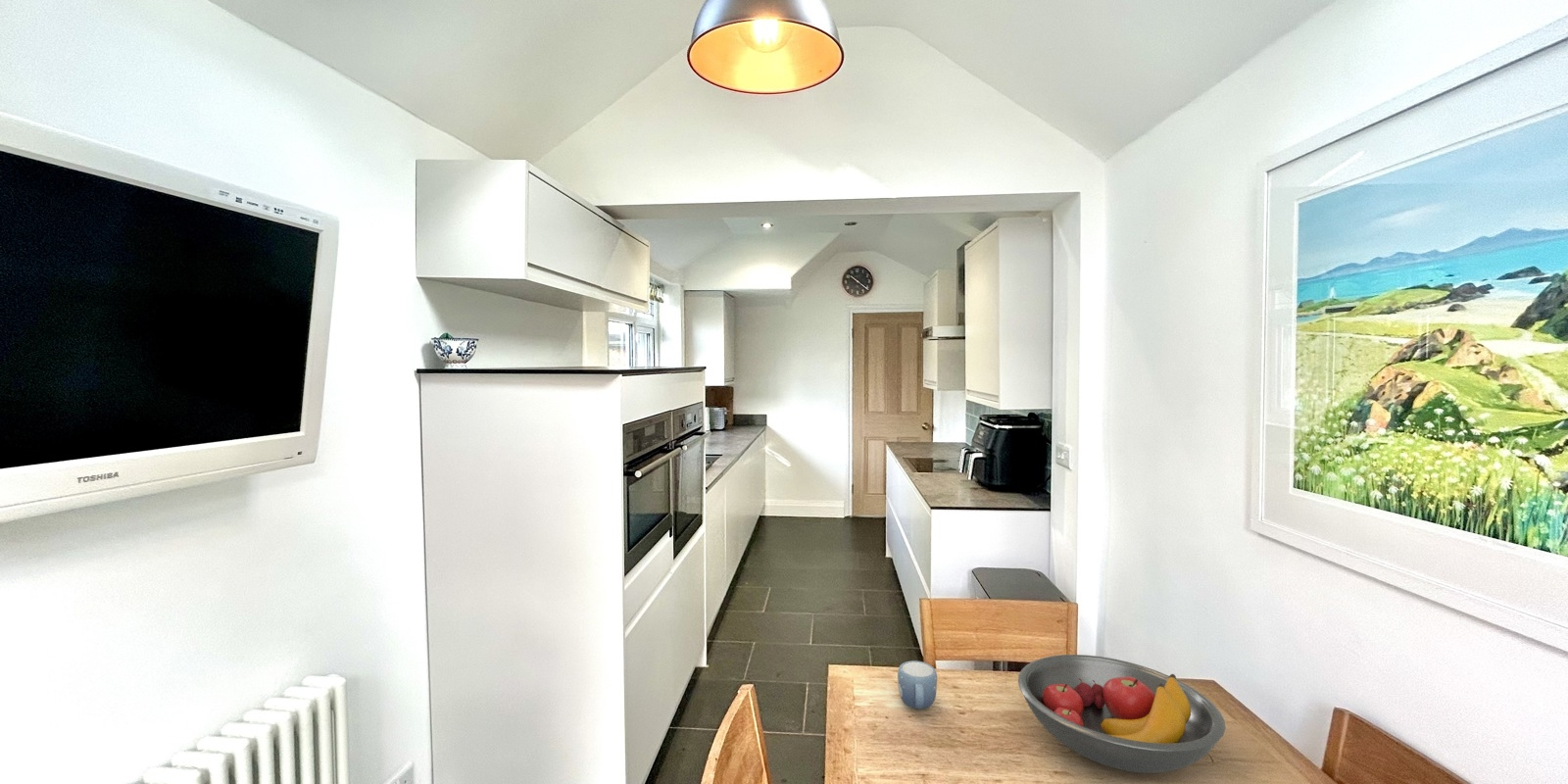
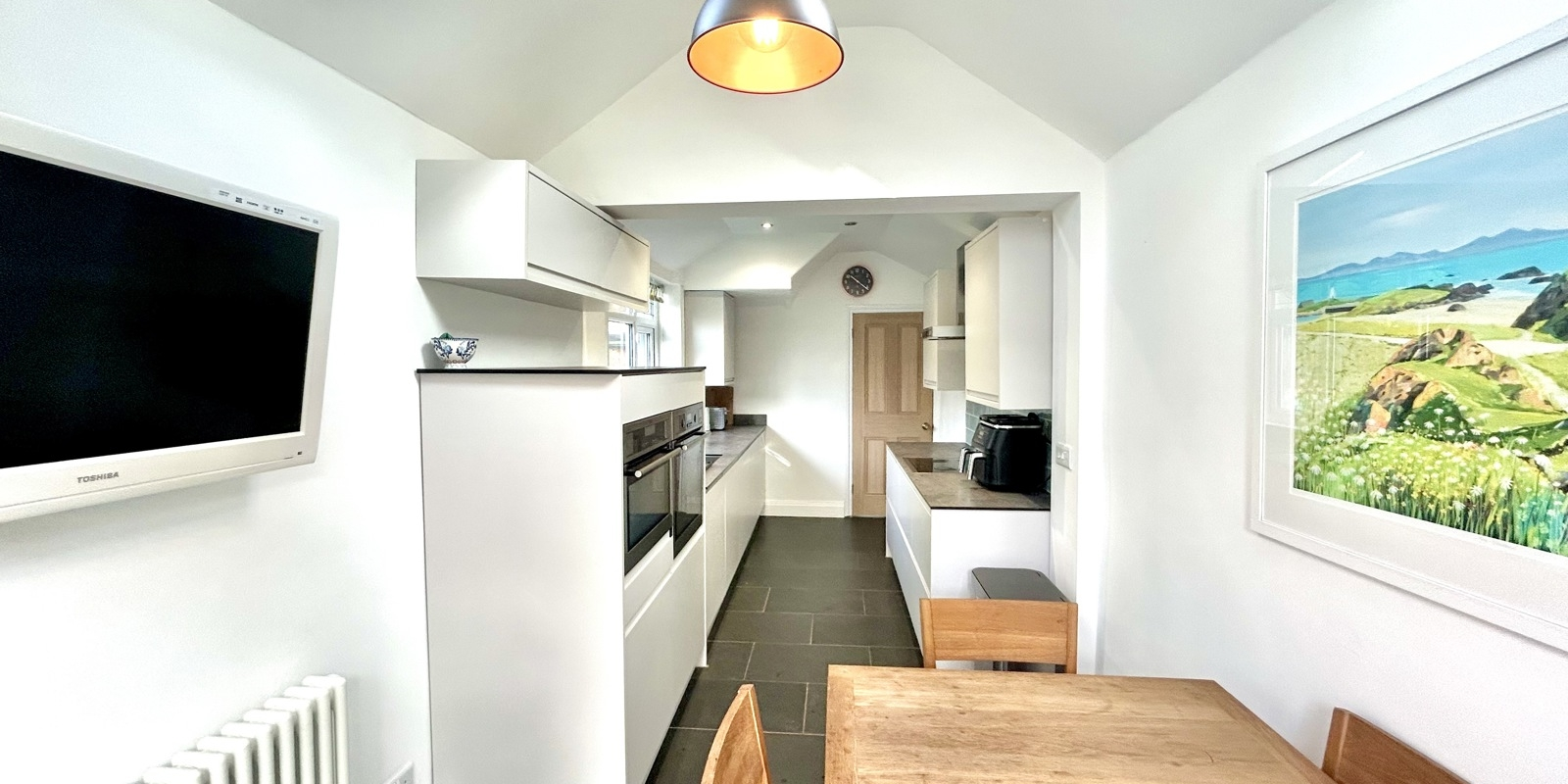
- mug (917, 690)
- fruit bowl (1113, 711)
